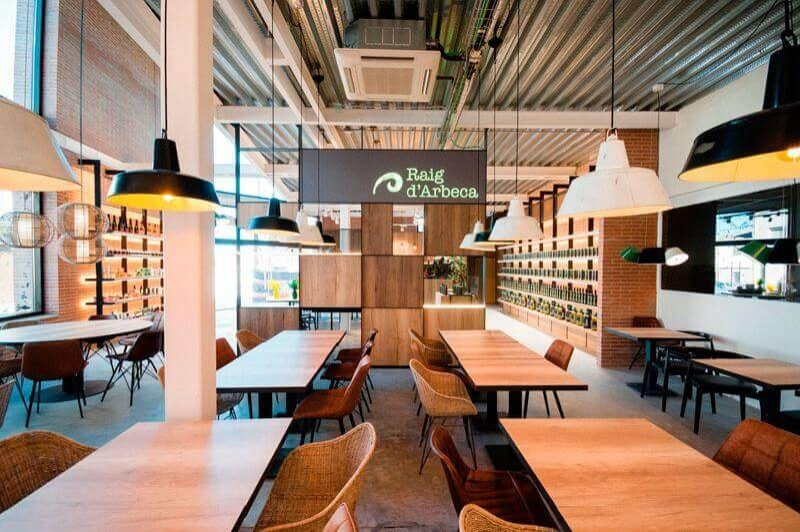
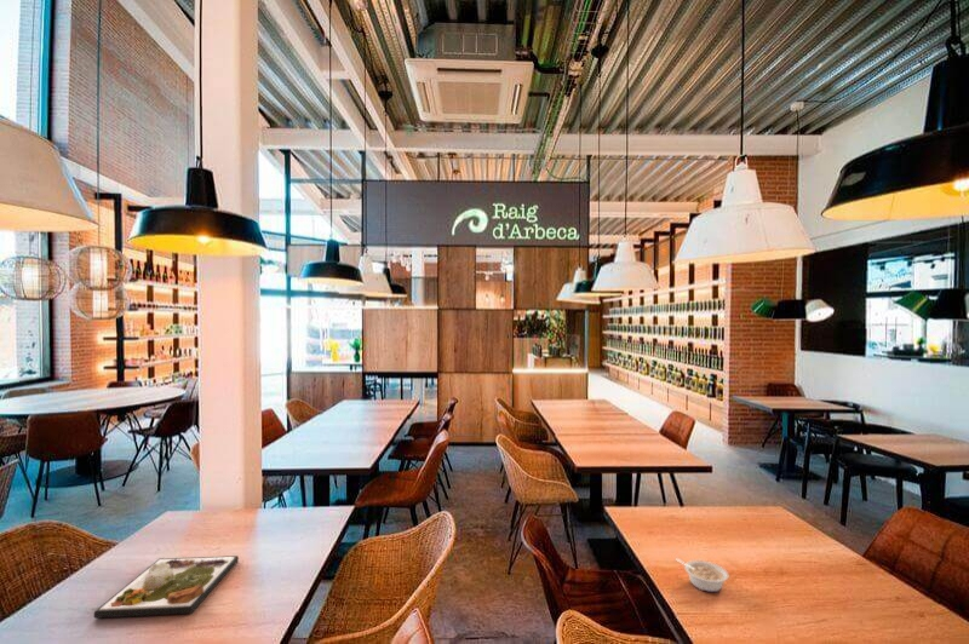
+ legume (704, 575)
+ dinner plate (173, 579)
